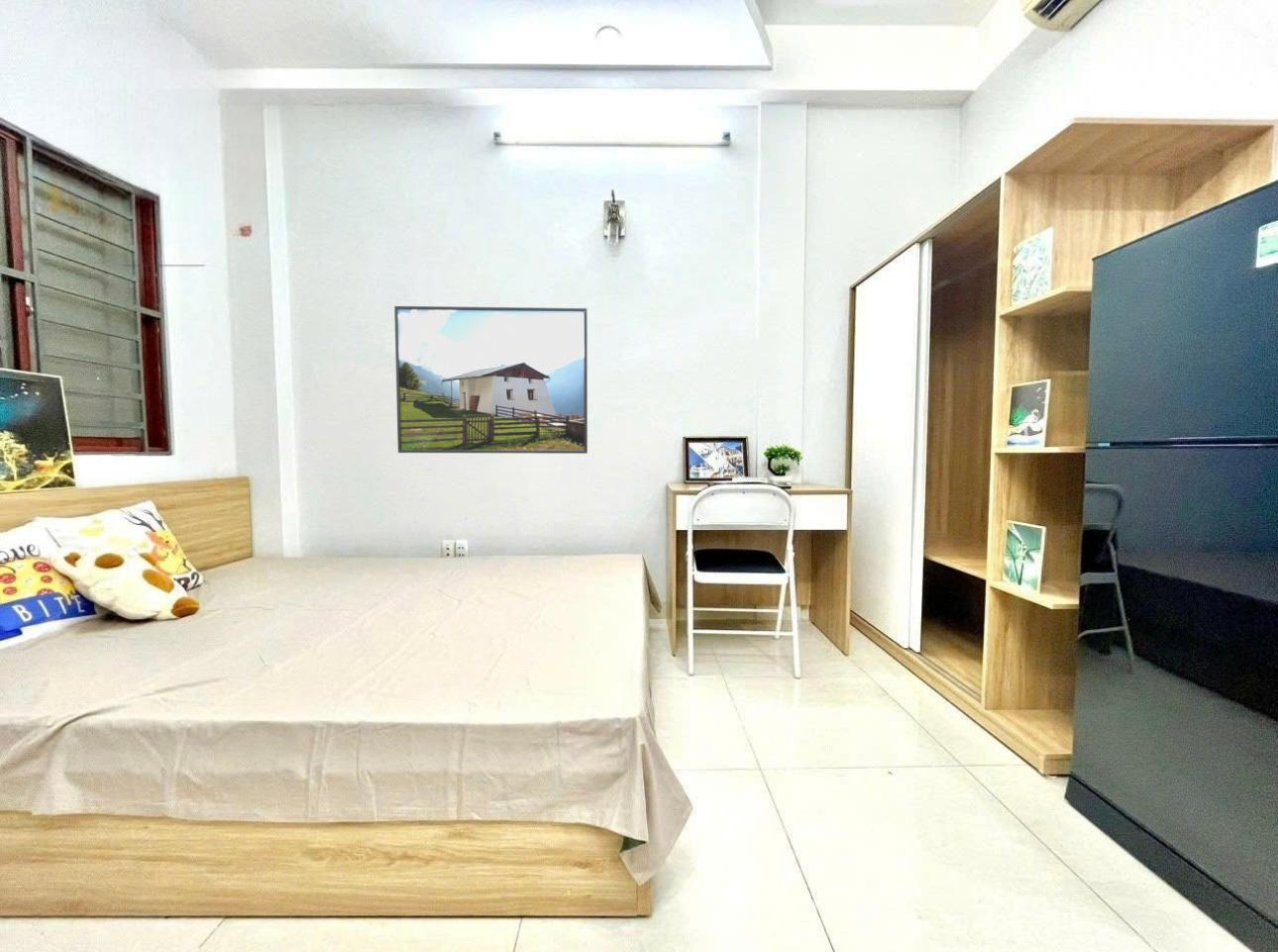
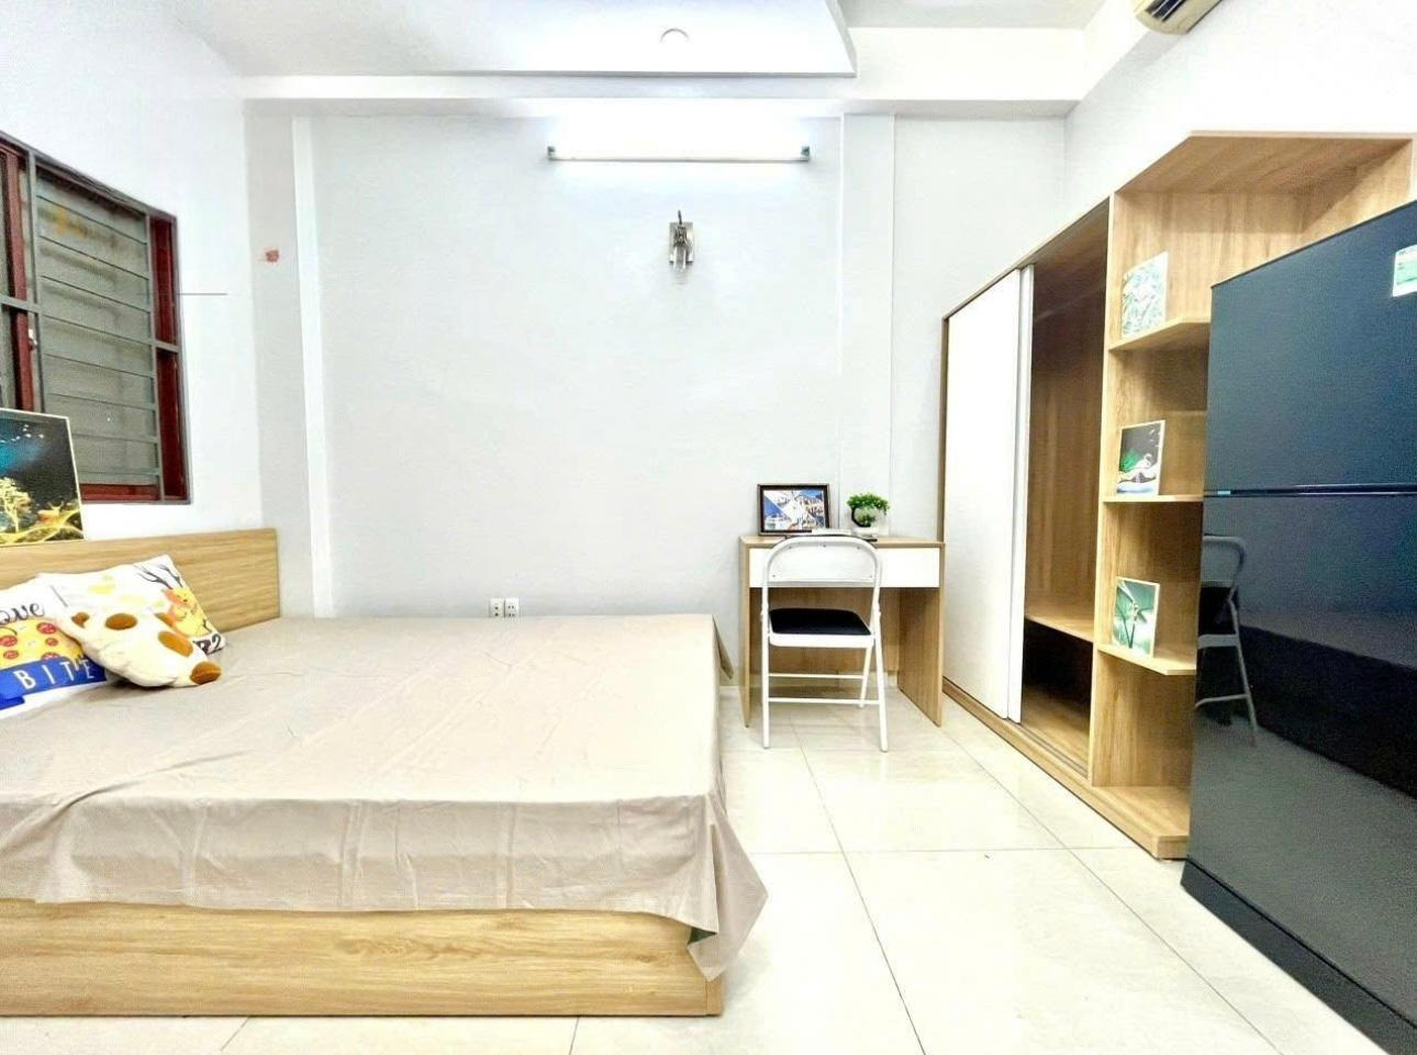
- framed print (492, 380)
